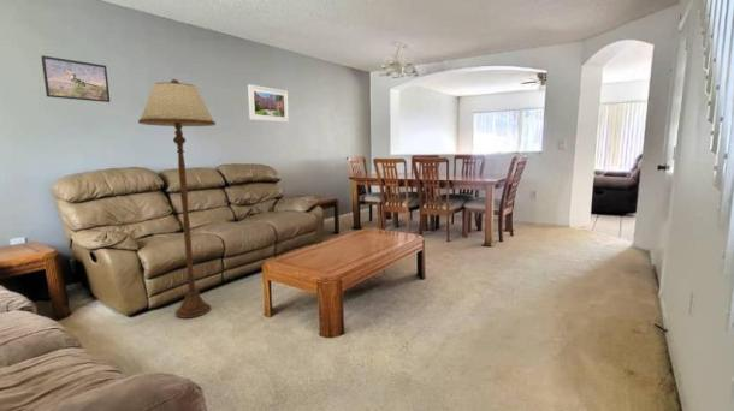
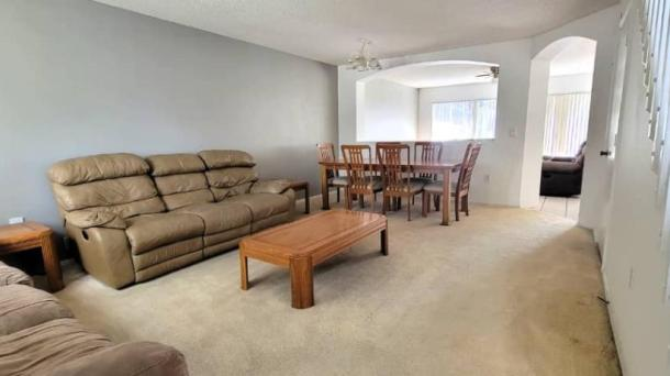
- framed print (270, 105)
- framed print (77, 79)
- floor lamp (184, 201)
